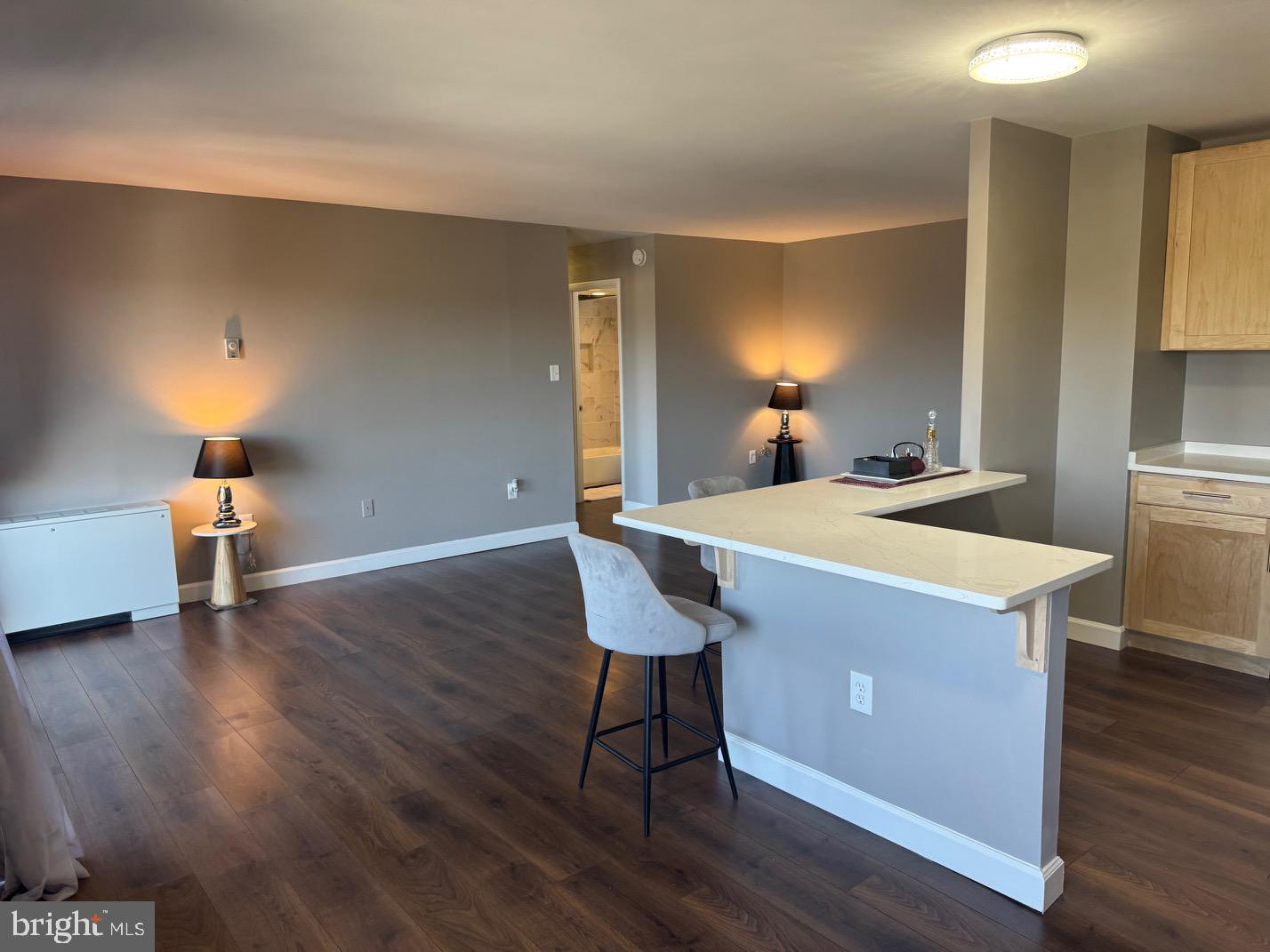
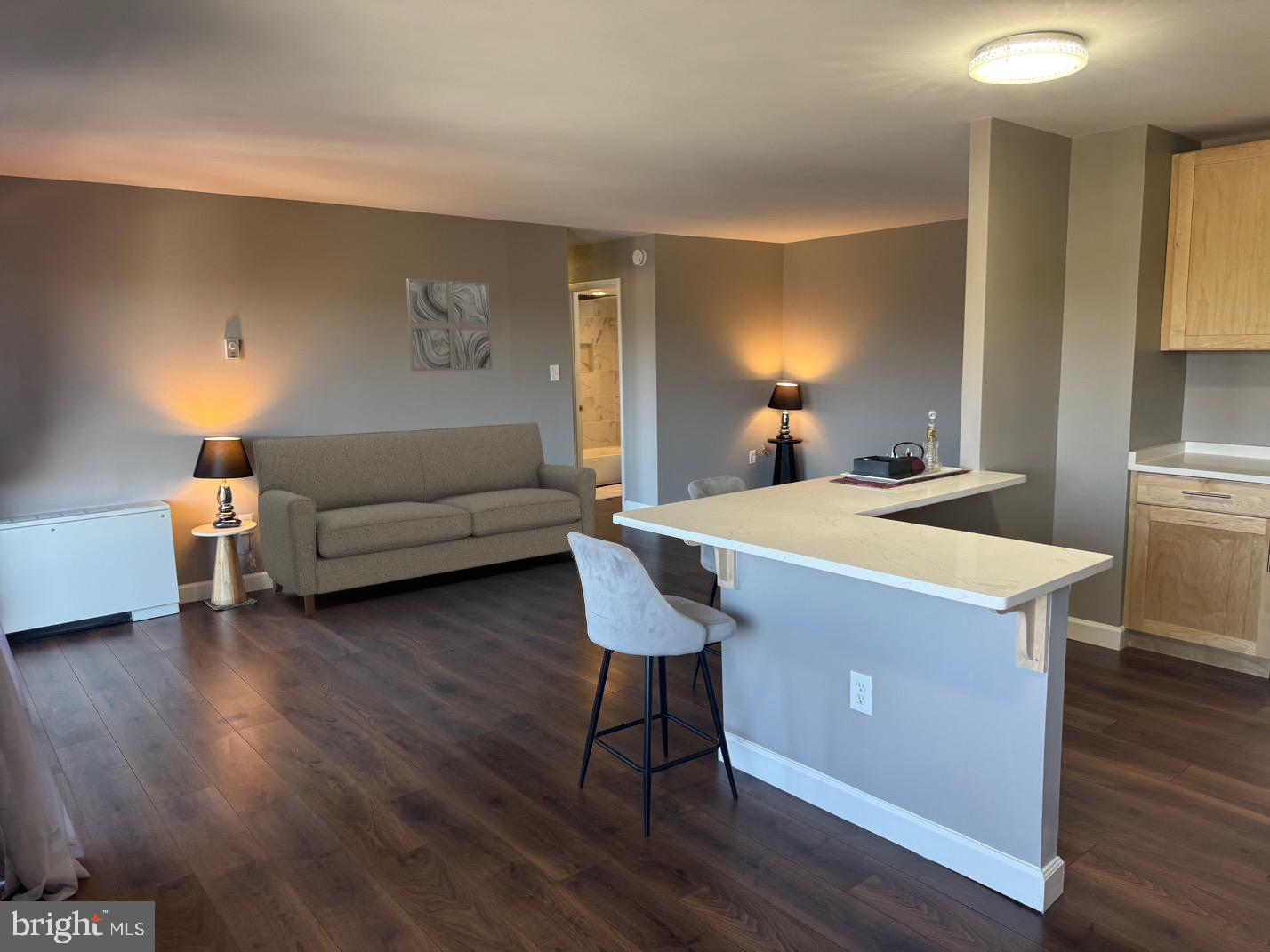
+ sofa (437, 505)
+ wall art (451, 324)
